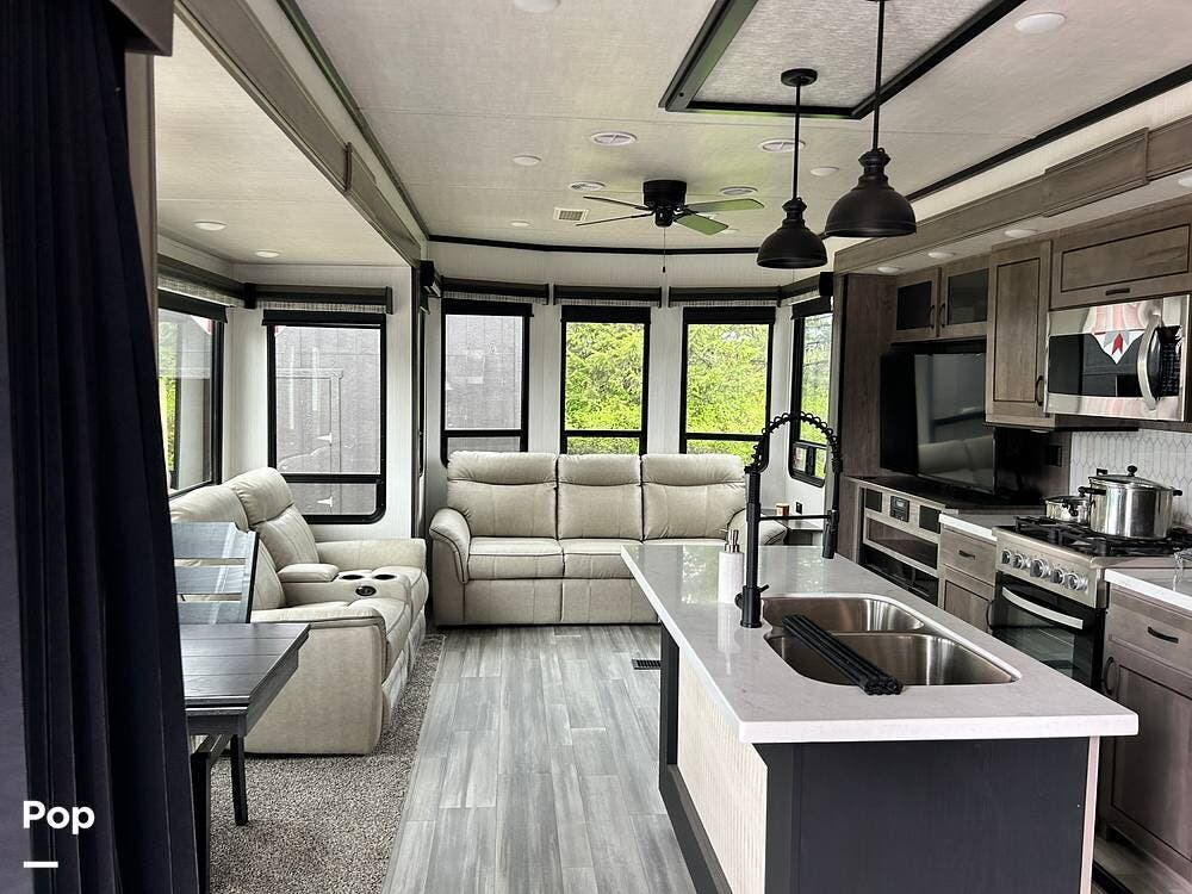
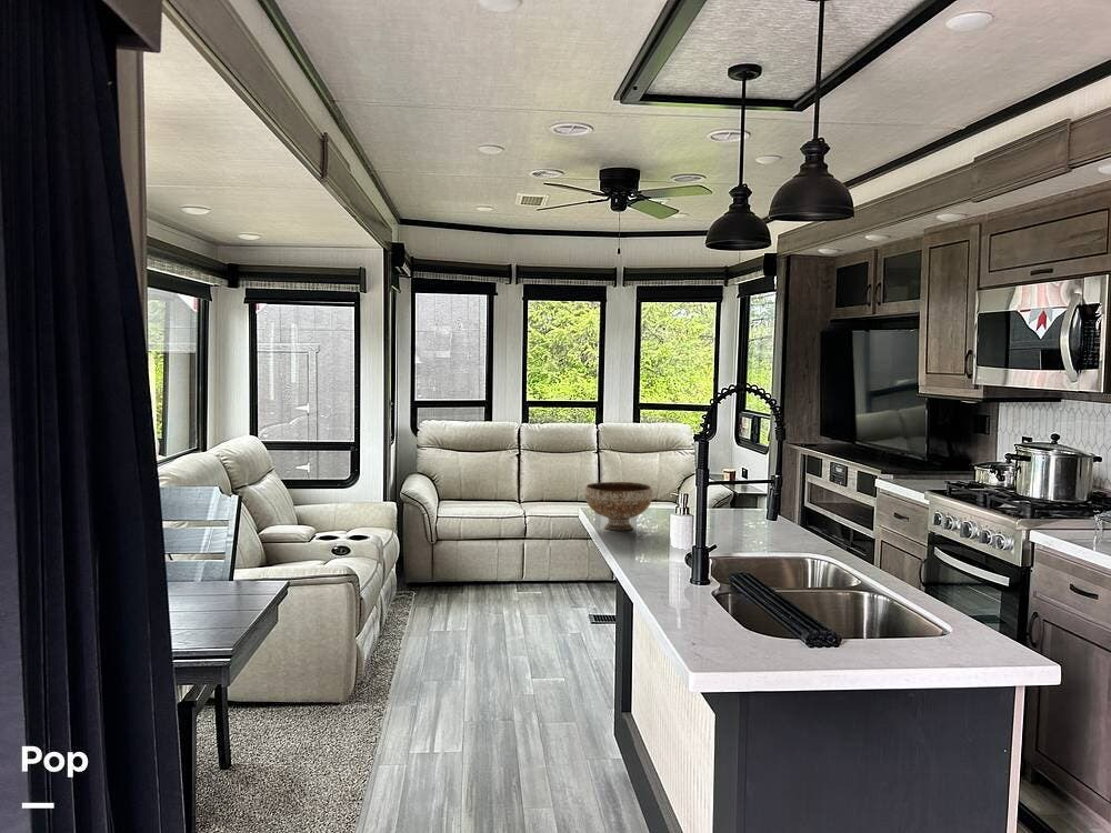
+ bowl (618, 506)
